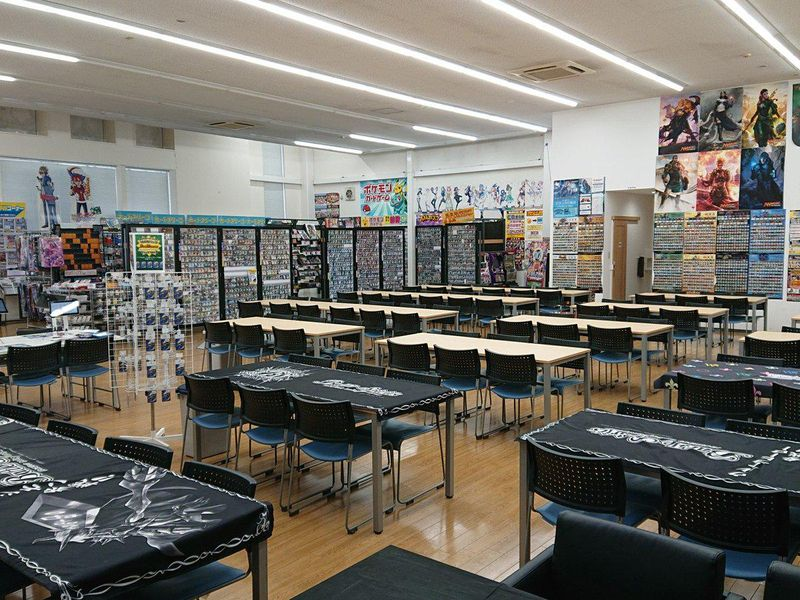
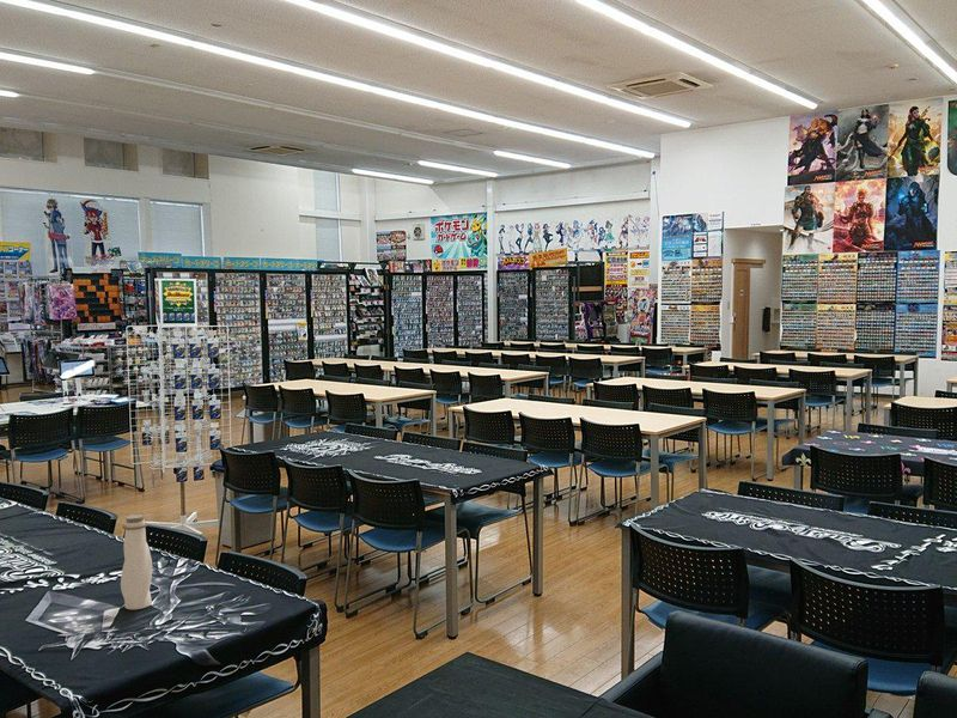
+ water bottle (134, 560)
